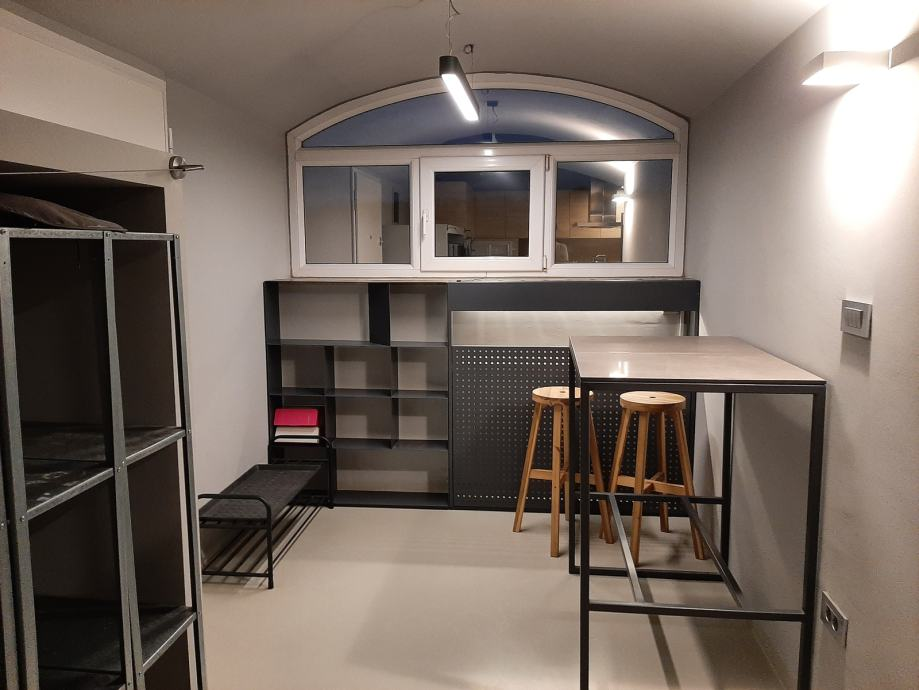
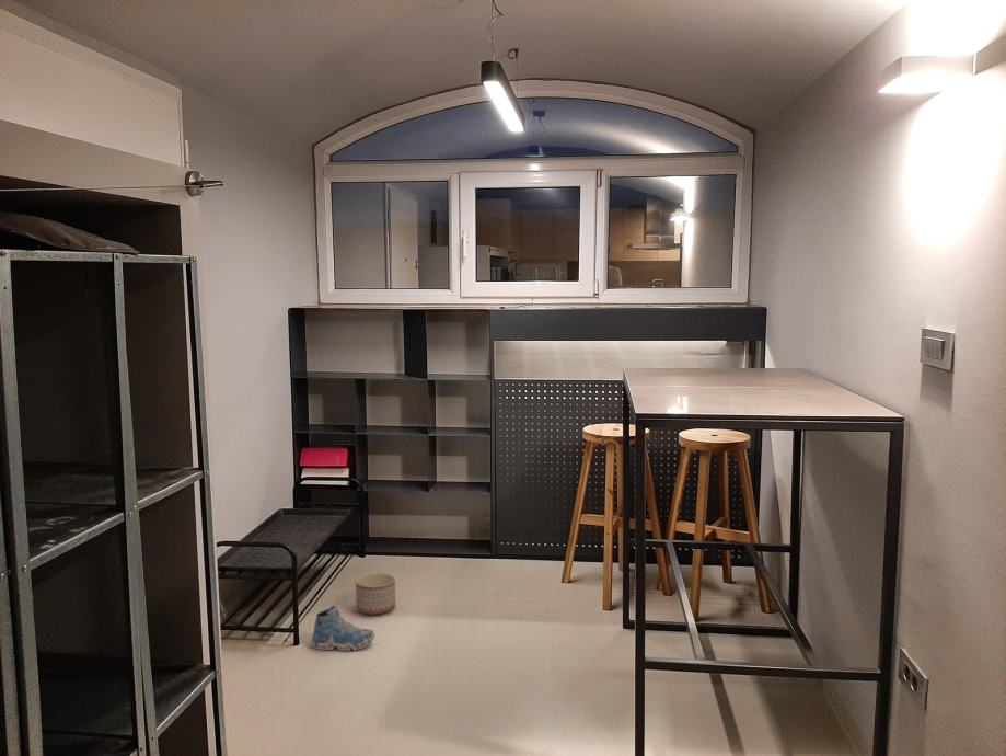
+ planter (375, 594)
+ shoe (343, 626)
